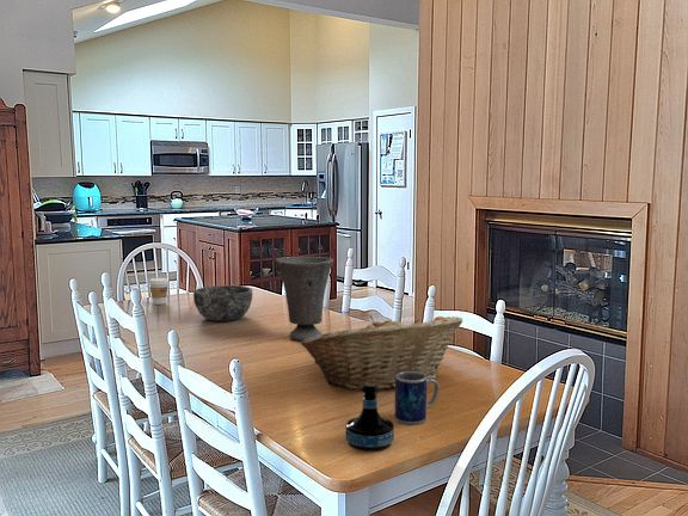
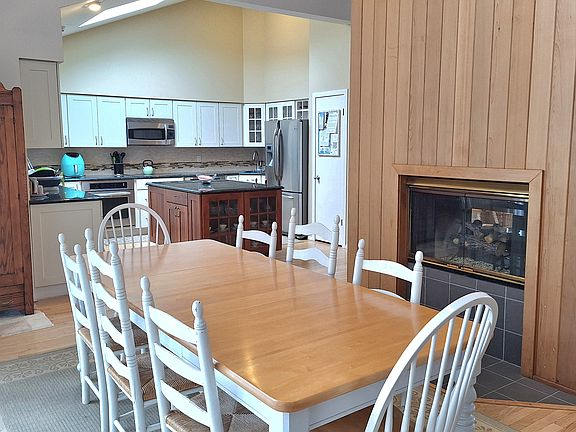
- bowl (223, 303)
- tequila bottle (369, 413)
- fruit basket (382, 344)
- coffee cup (159, 290)
- mug (417, 395)
- vase (305, 297)
